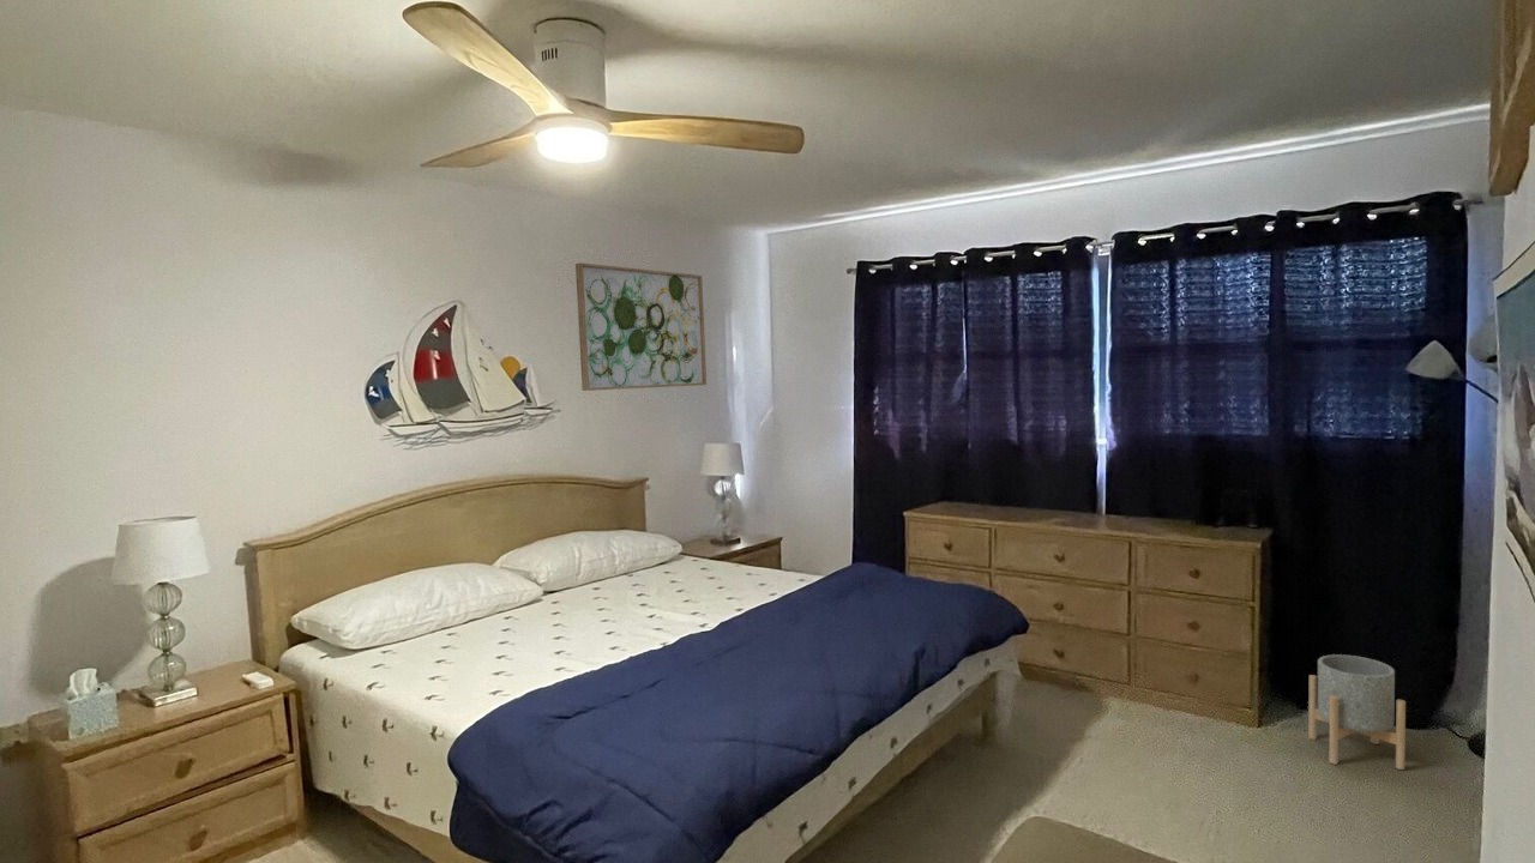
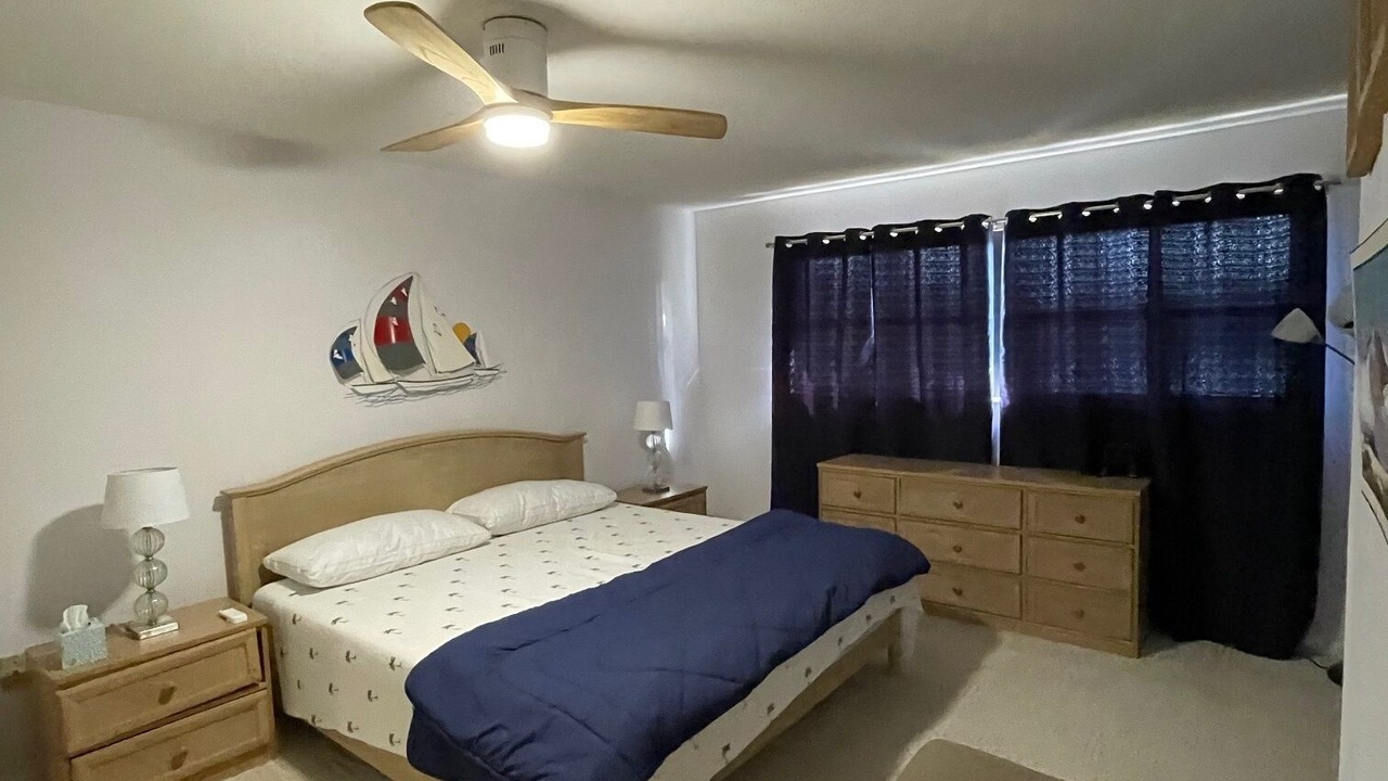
- planter (1354, 708)
- wall art (648, 328)
